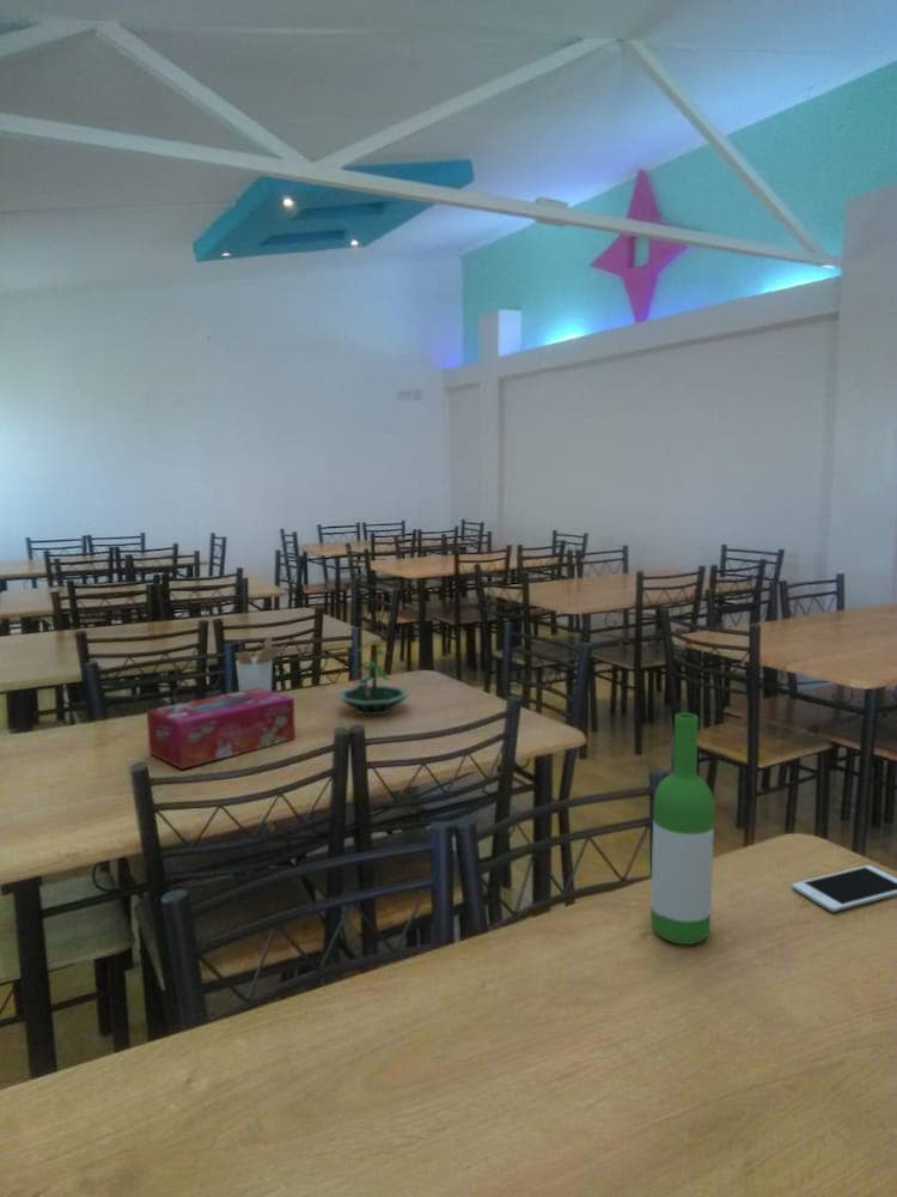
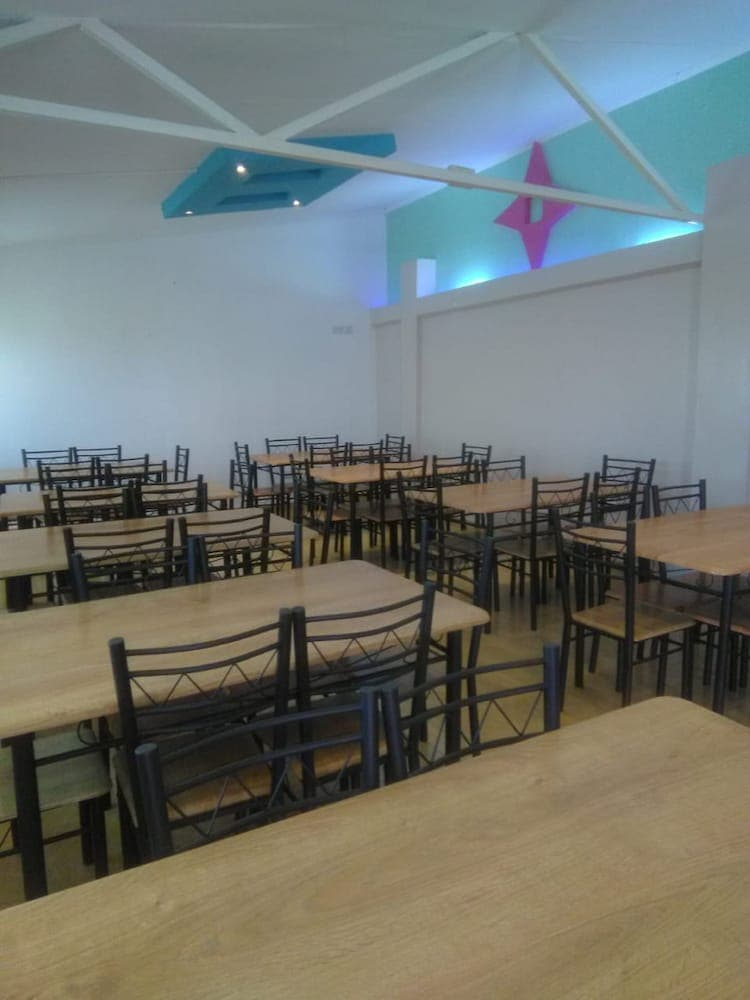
- wine bottle (683, 825)
- utensil holder (261, 673)
- cell phone (852, 887)
- tissue box (222, 724)
- terrarium (374, 655)
